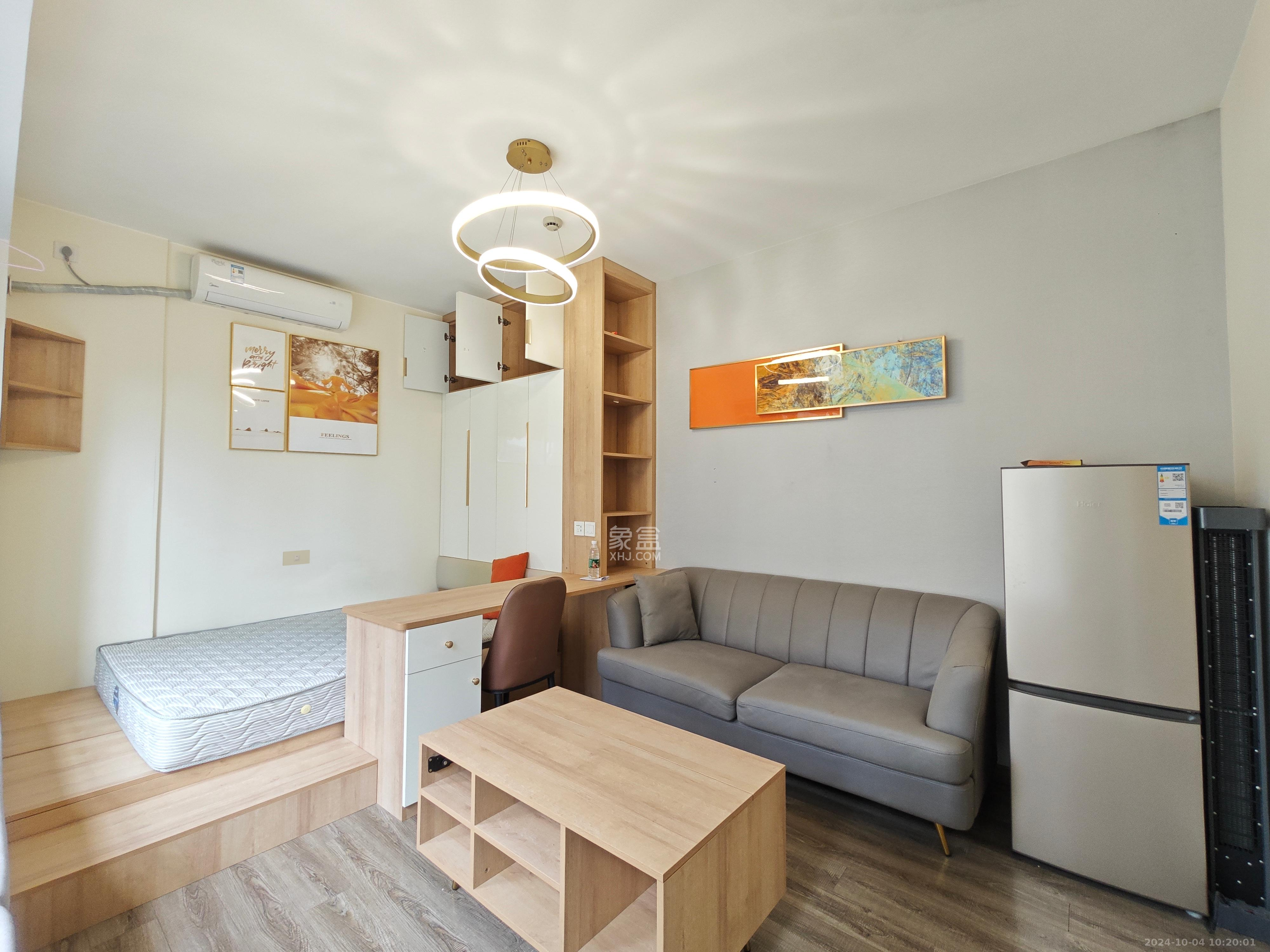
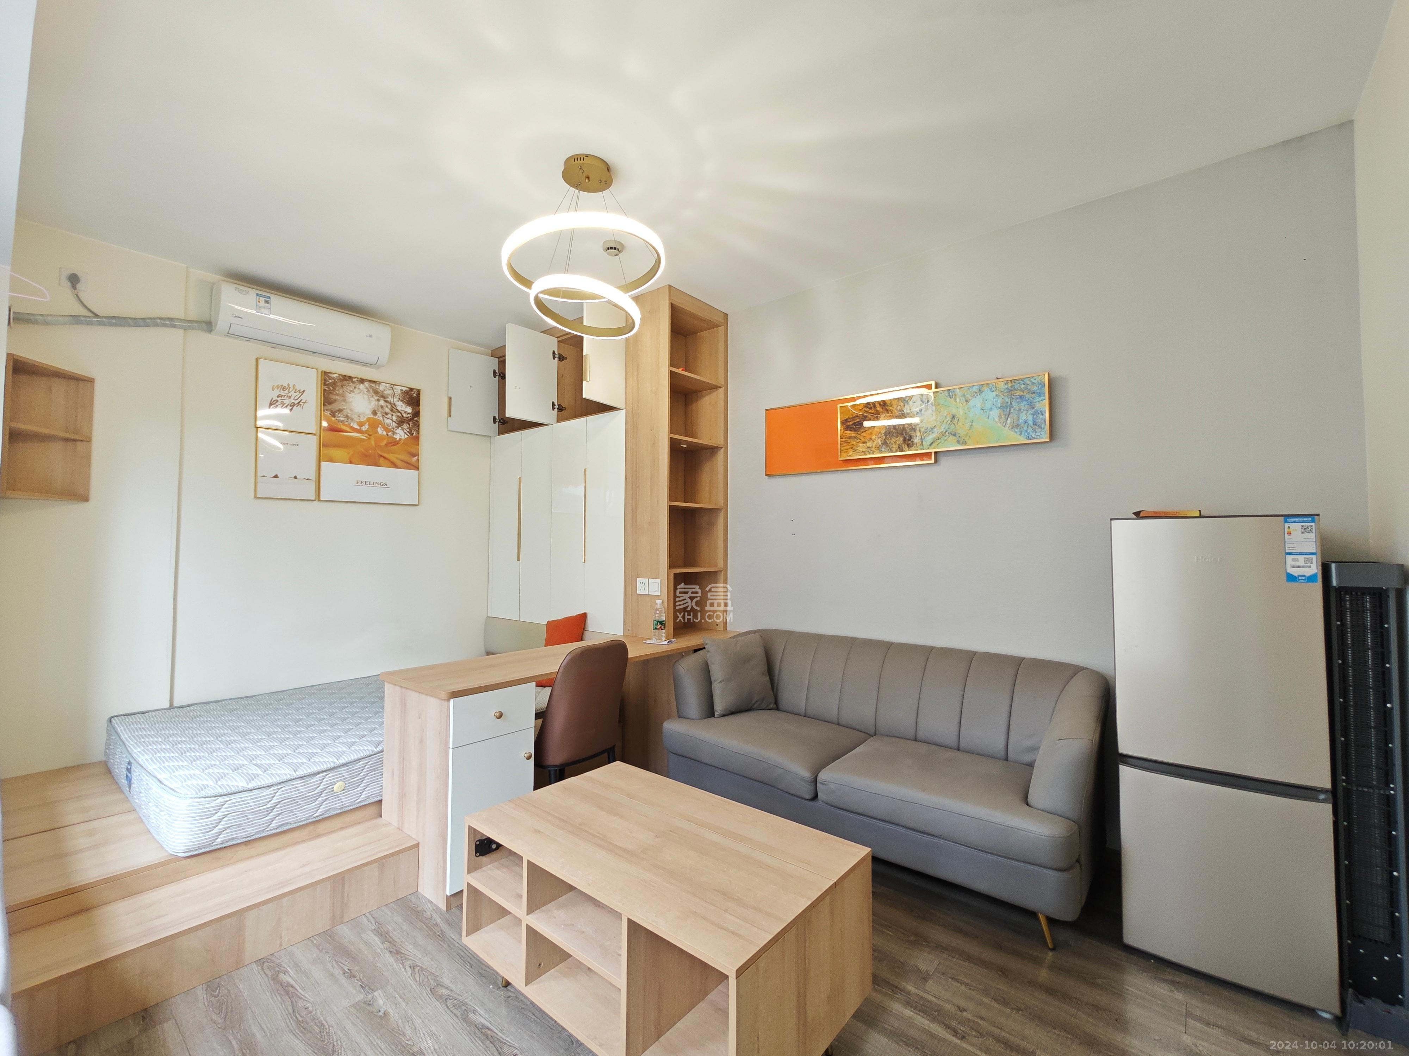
- light switch (297, 558)
